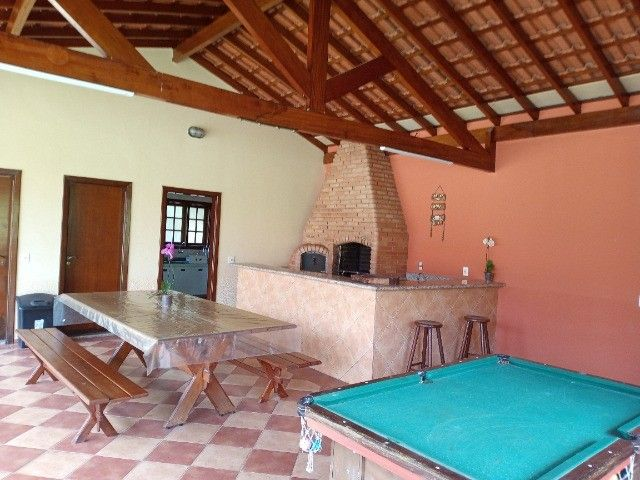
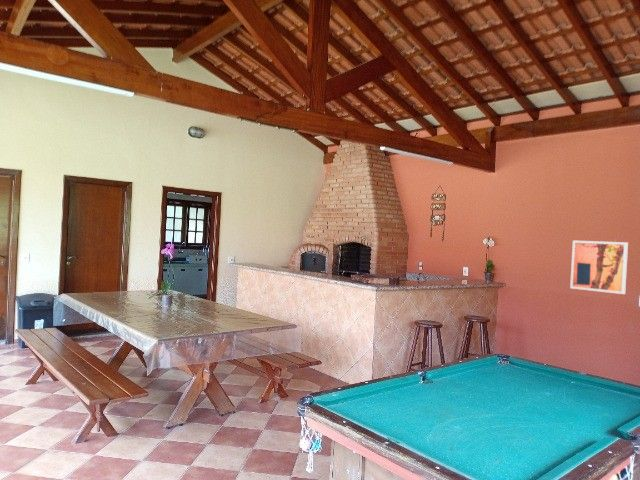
+ wall art (598, 266)
